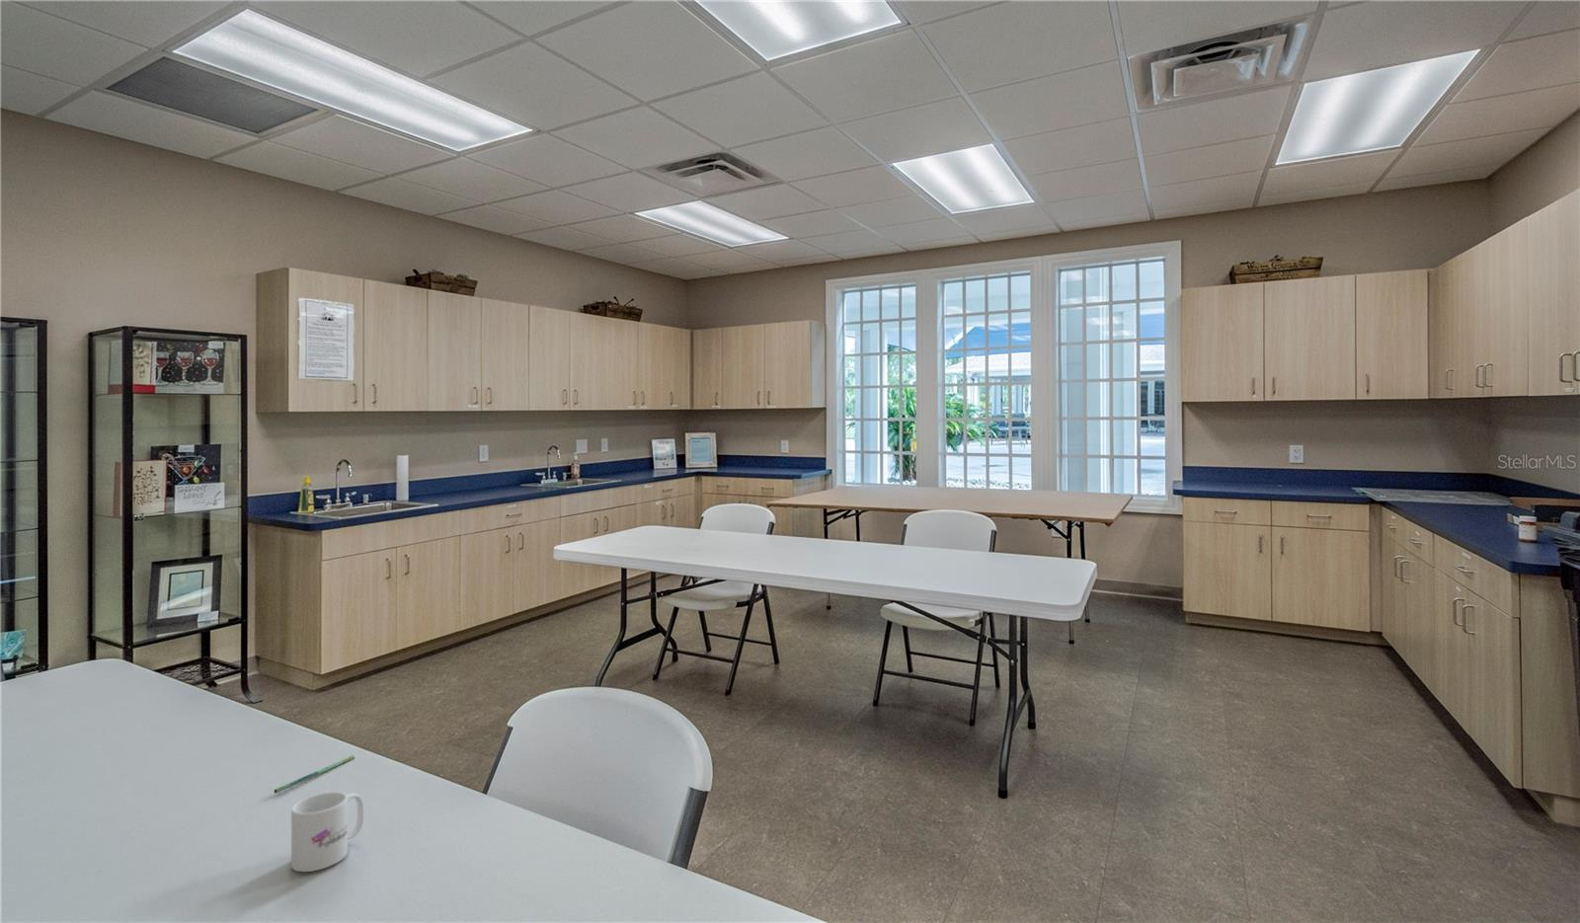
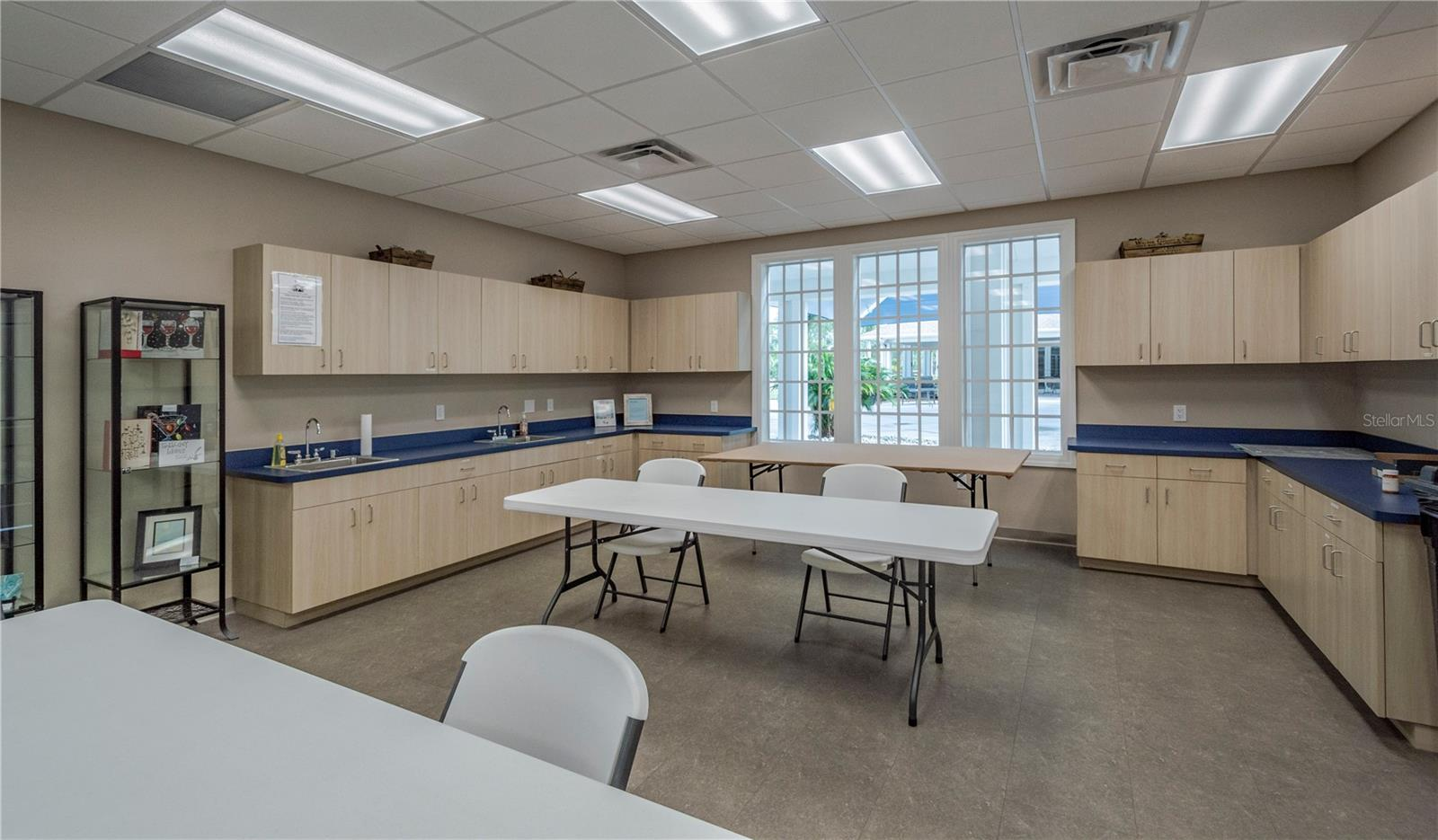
- pen (316, 772)
- mug (330, 825)
